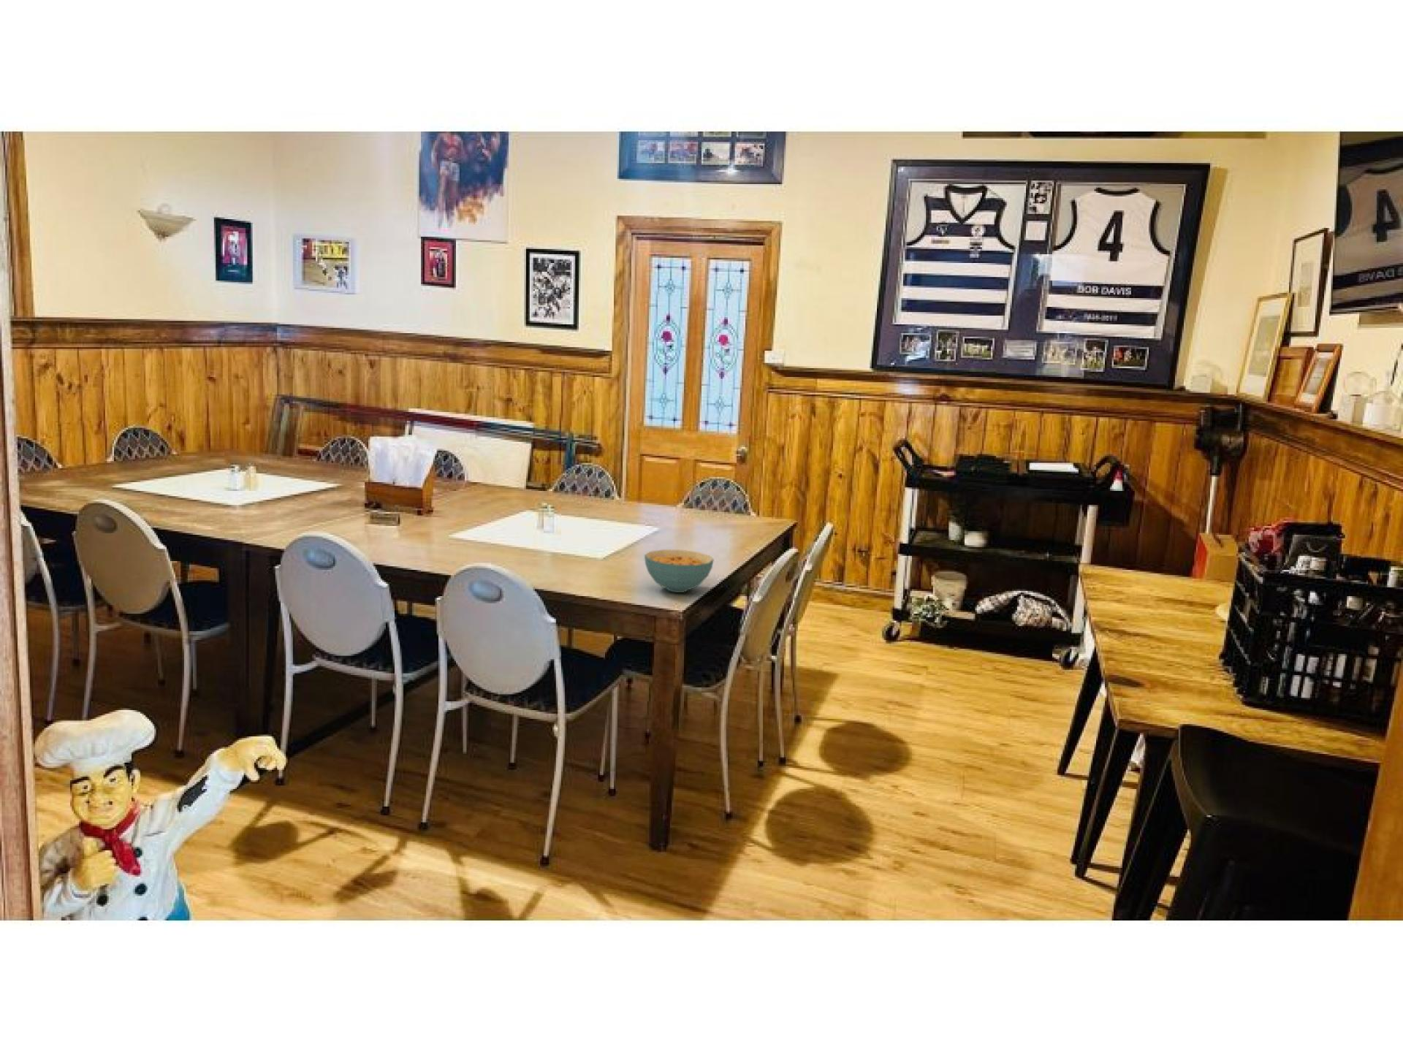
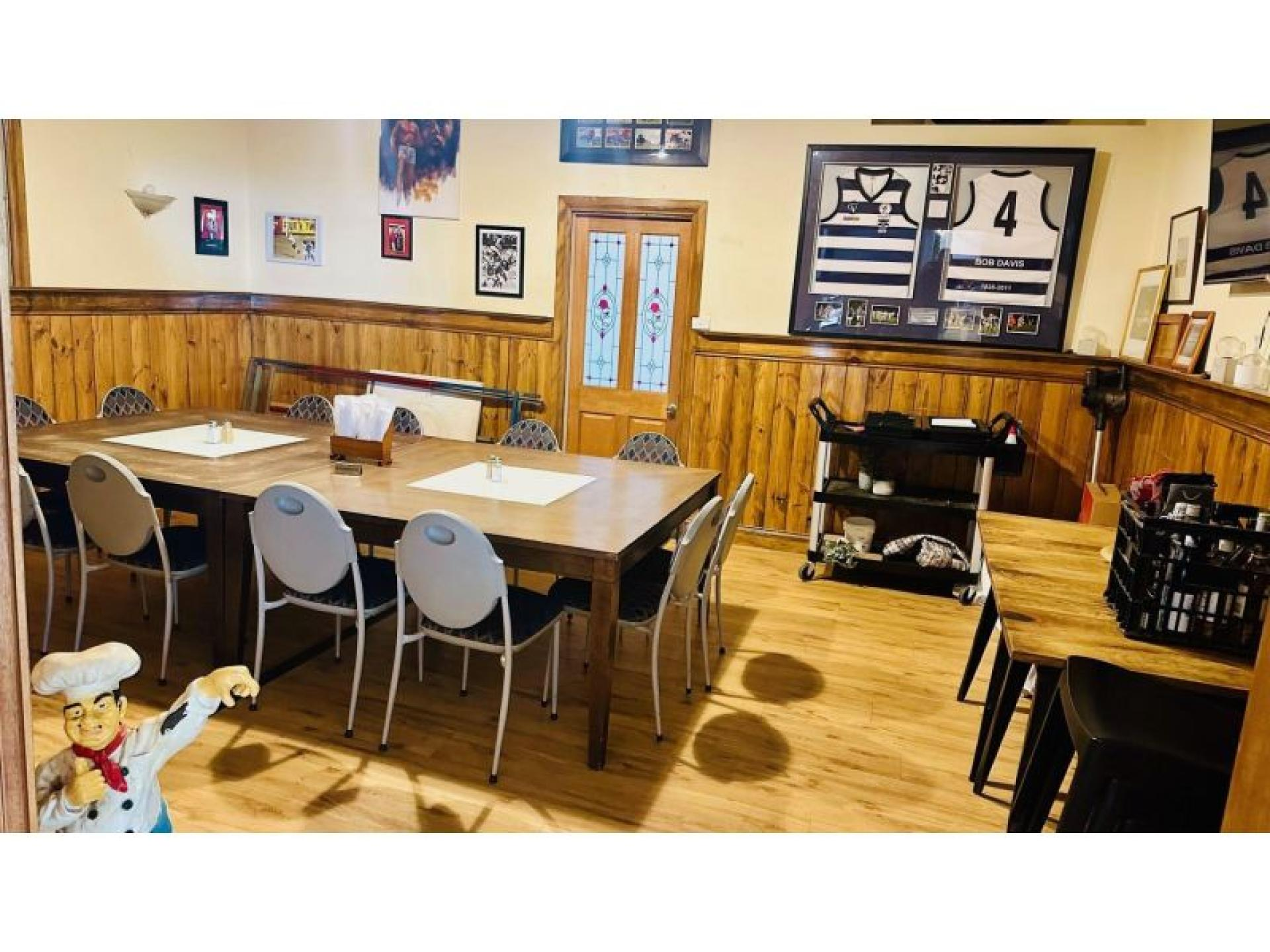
- cereal bowl (678, 574)
